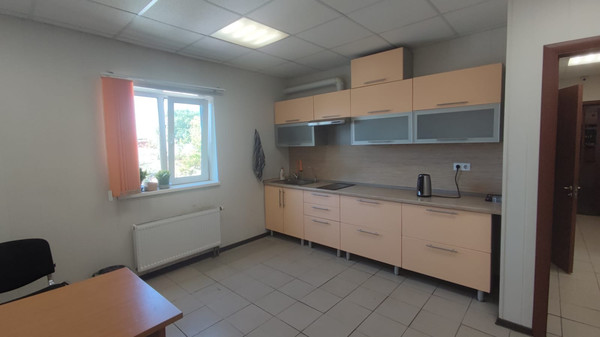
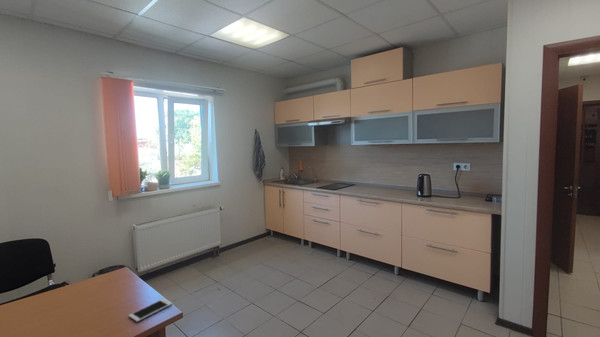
+ cell phone (151, 309)
